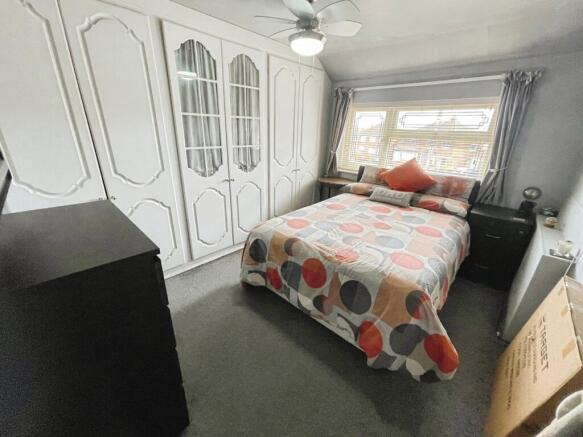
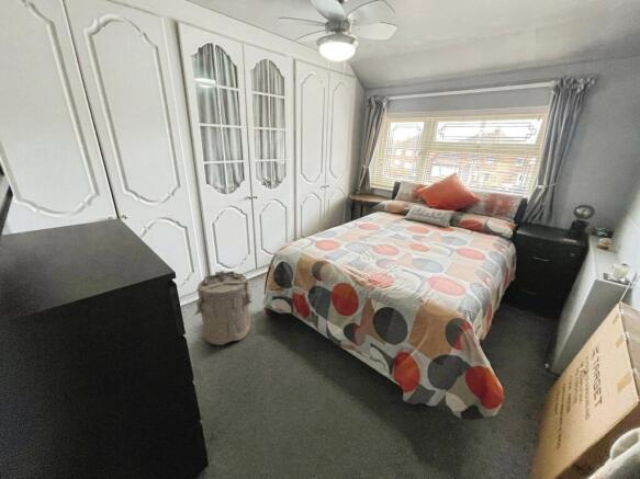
+ laundry hamper (226, 305)
